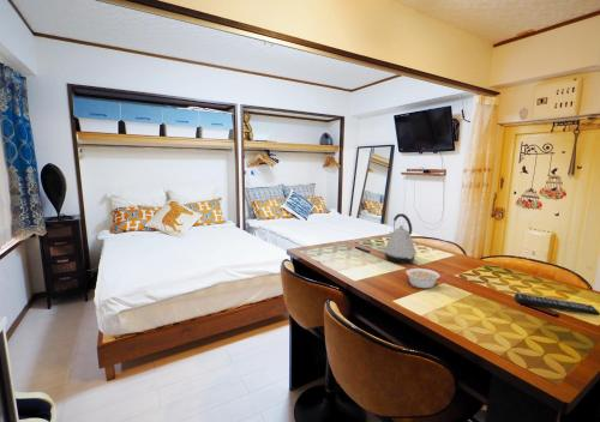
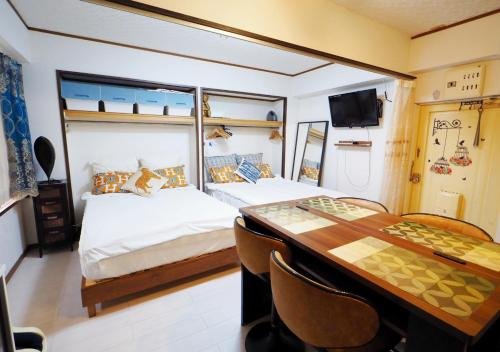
- legume (422, 277)
- remote control (554, 303)
- kettle (400, 236)
